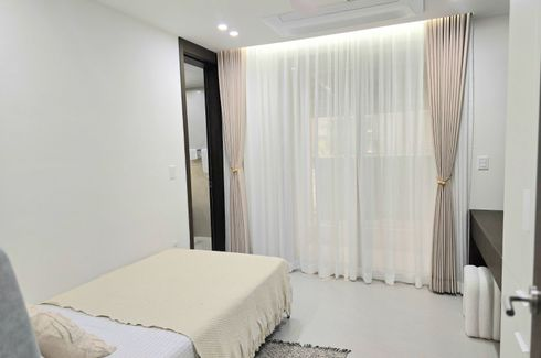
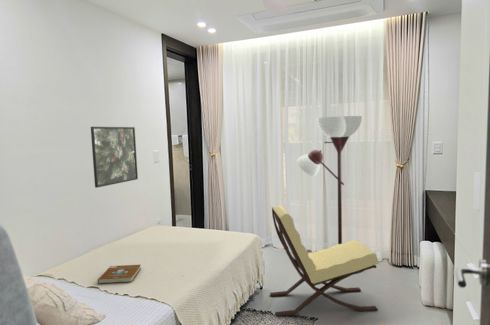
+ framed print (116, 155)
+ floor lamp (338, 191)
+ lounge chair (320, 255)
+ book (120, 273)
